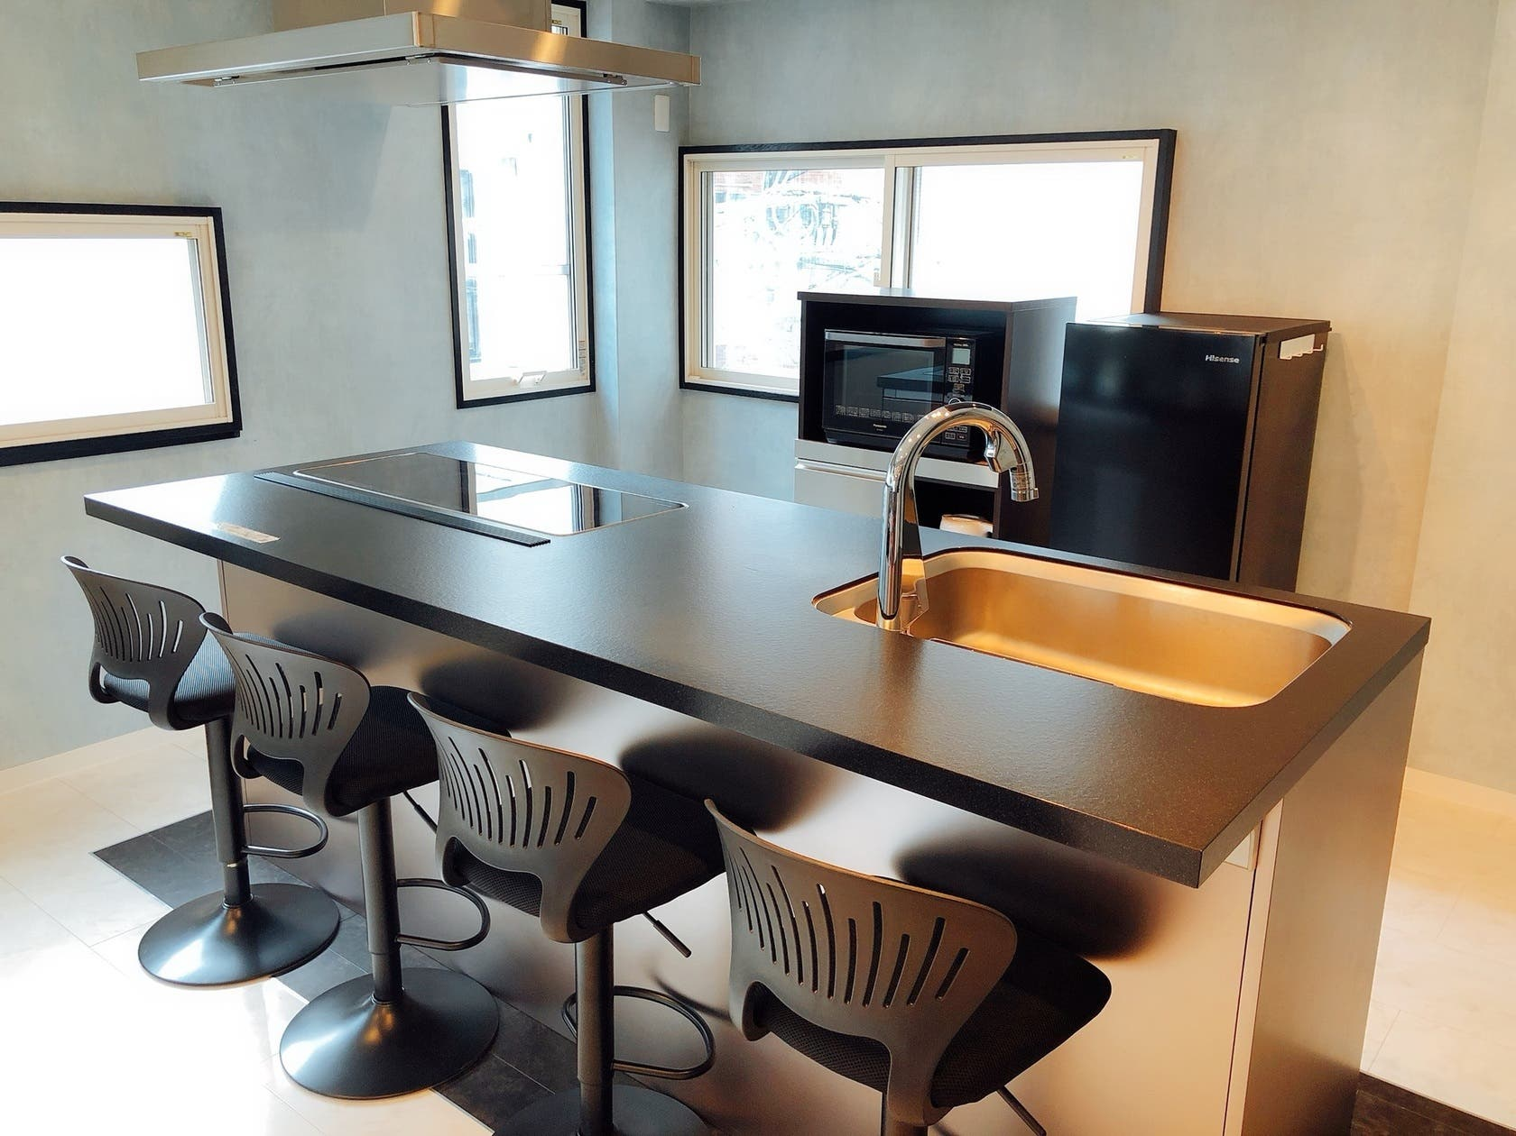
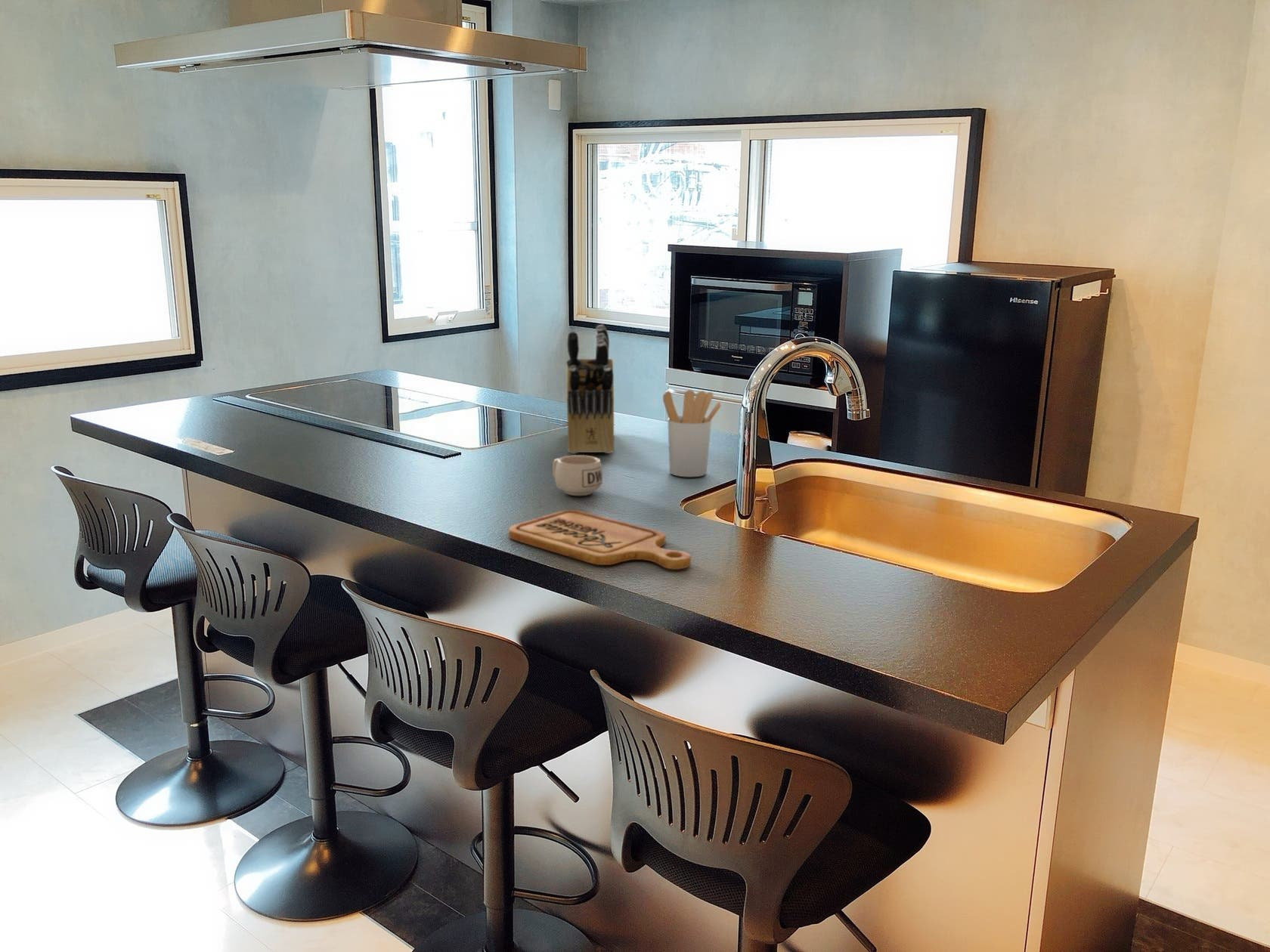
+ cutting board (607, 541)
+ mug (575, 474)
+ utensil holder (692, 431)
+ knife block (590, 384)
